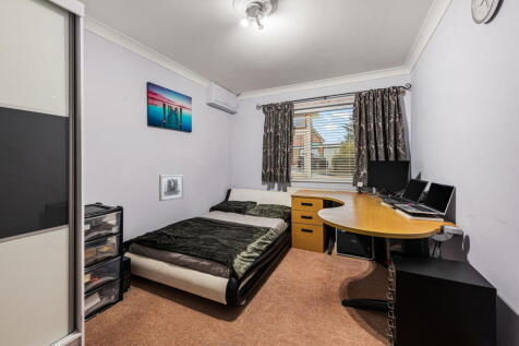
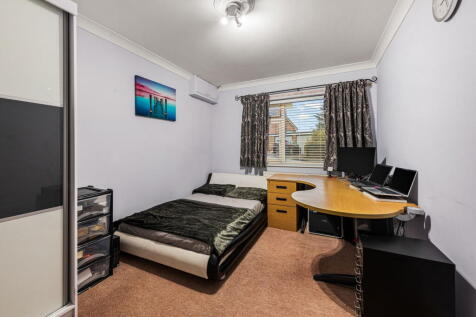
- wall art (171, 187)
